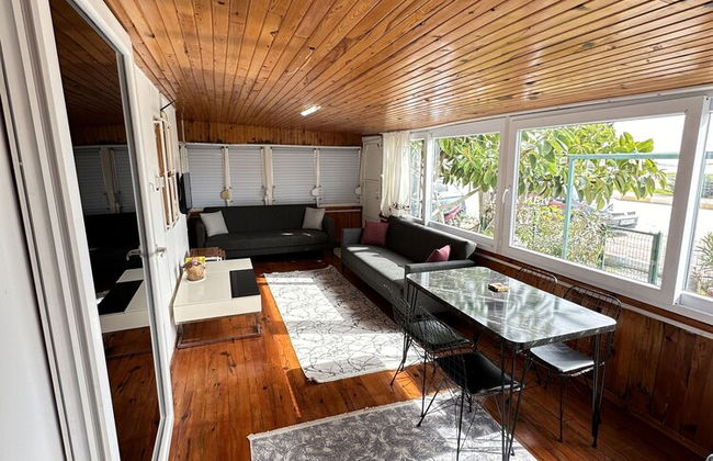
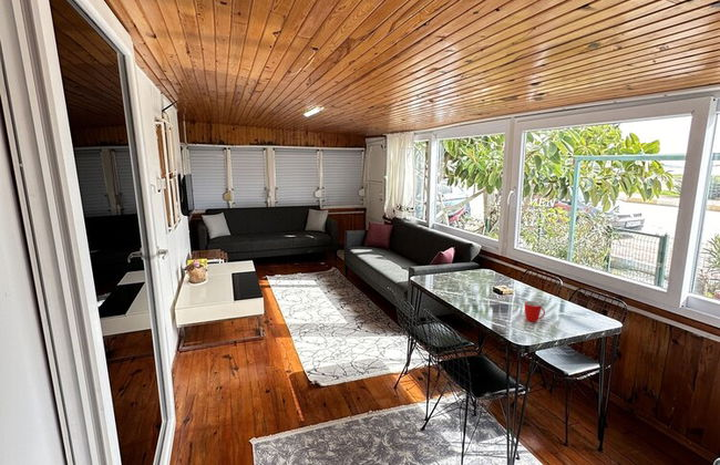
+ mug (535, 312)
